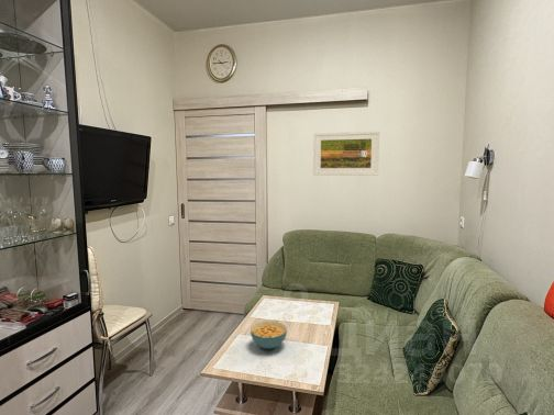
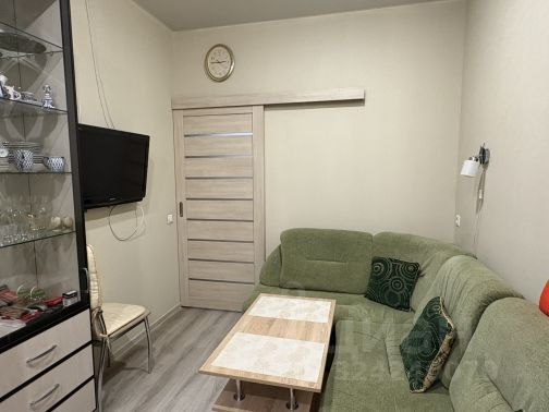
- cereal bowl (268, 337)
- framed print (345, 154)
